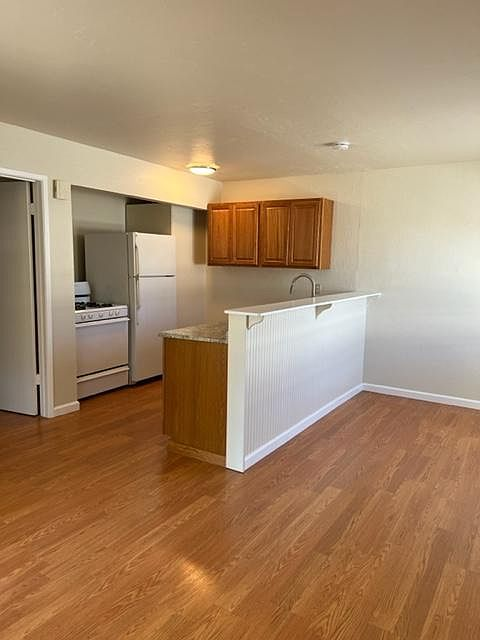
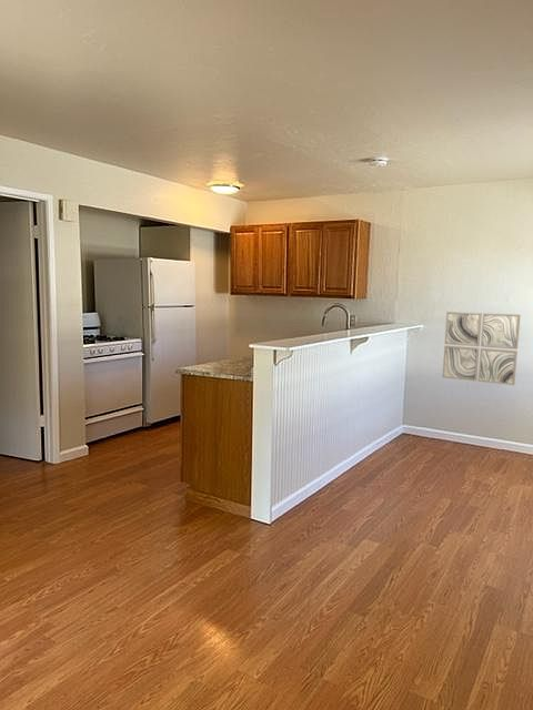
+ wall art (479, 345)
